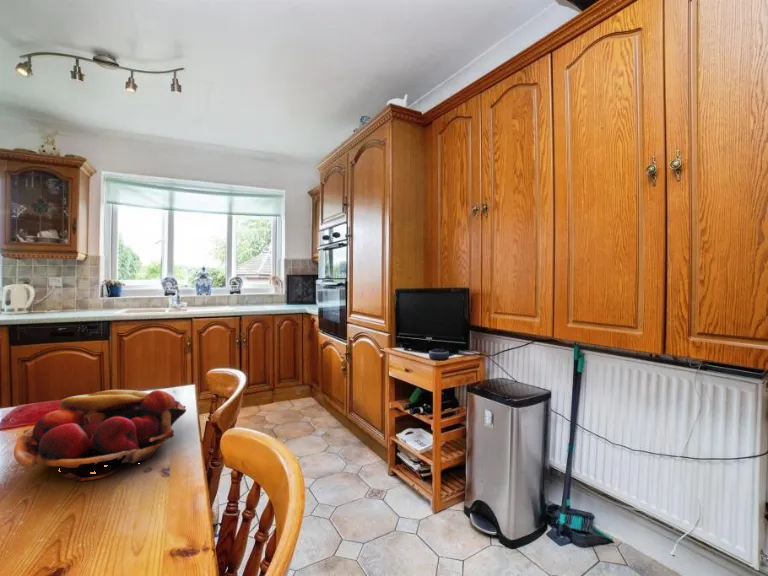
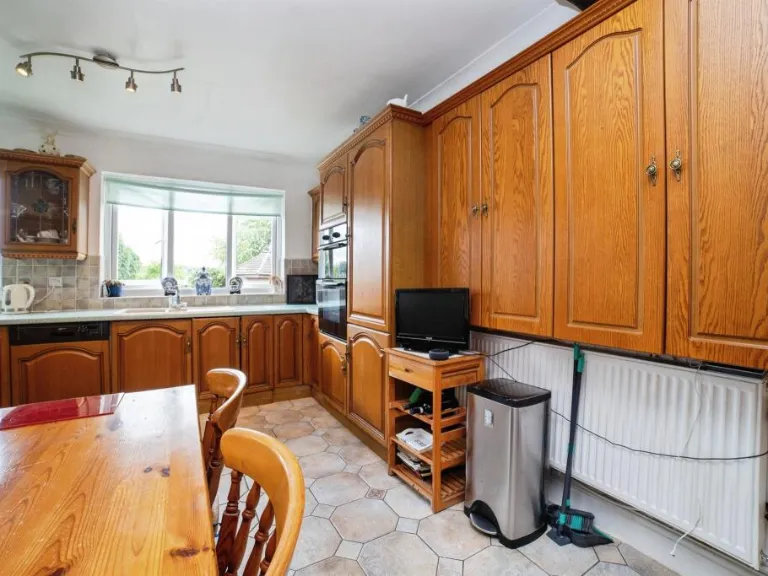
- fruit basket (107, 424)
